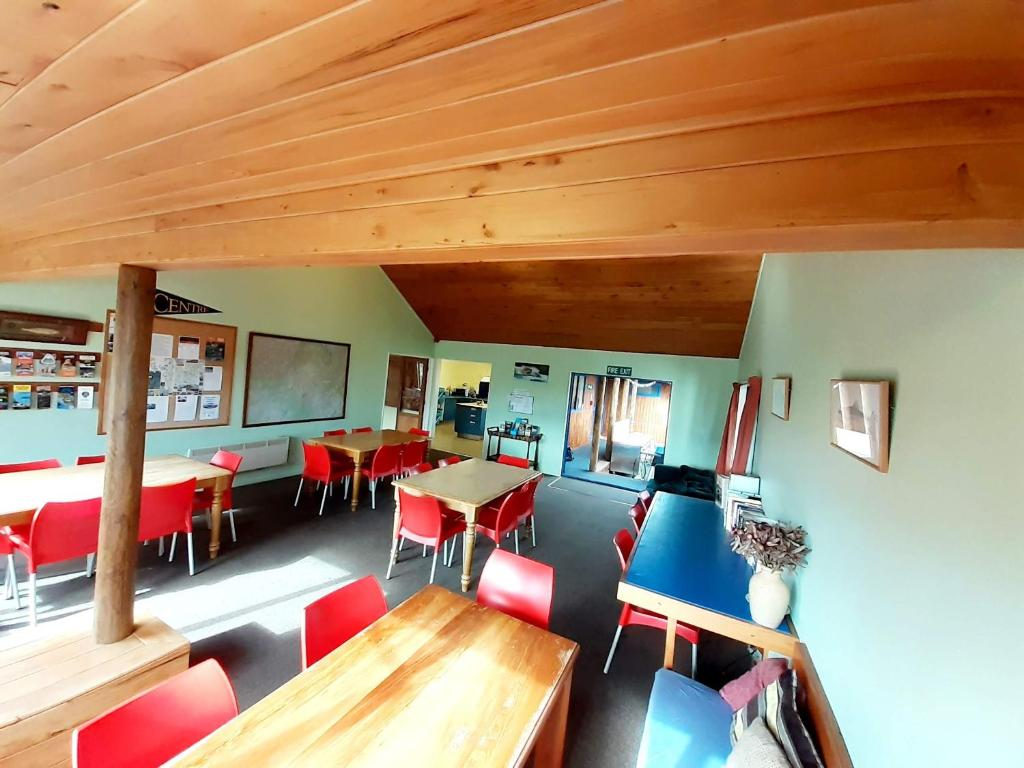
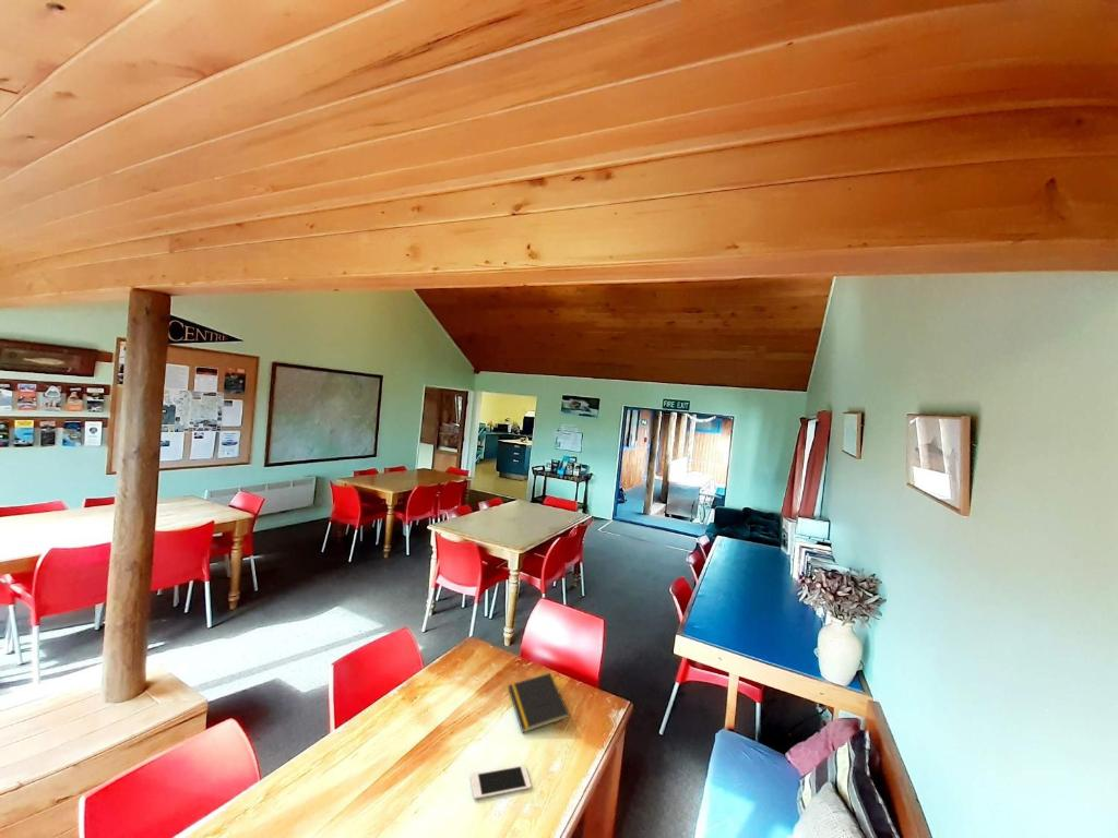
+ notepad (537, 699)
+ cell phone (500, 781)
